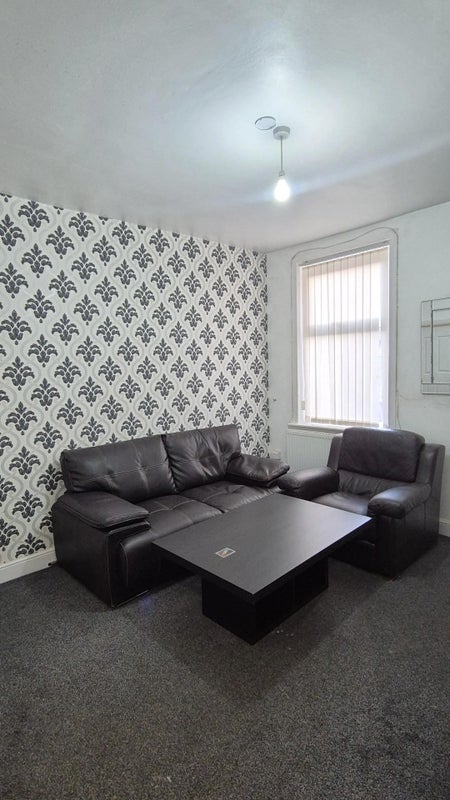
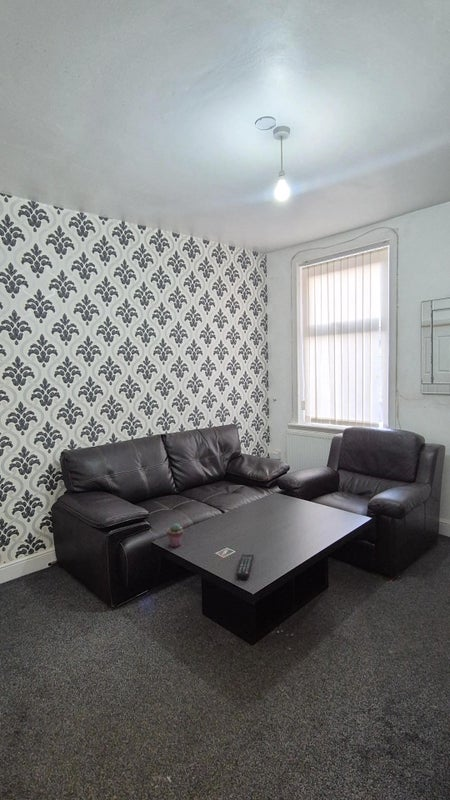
+ remote control (245, 565)
+ potted succulent (175, 534)
